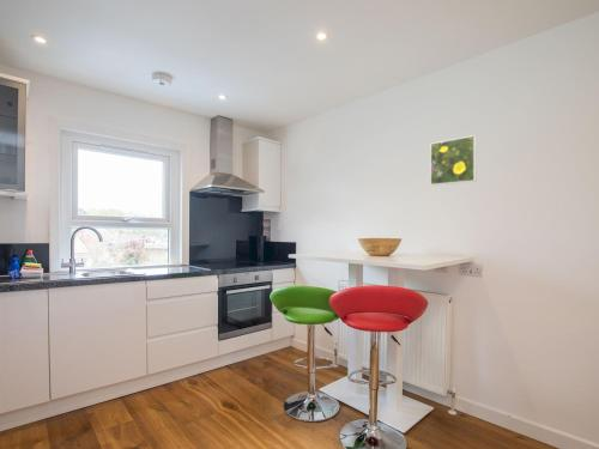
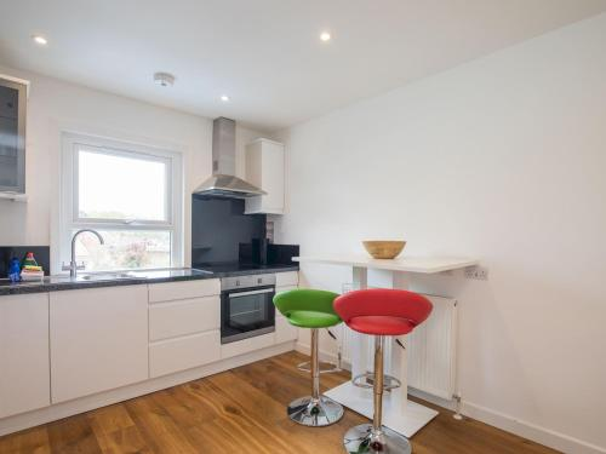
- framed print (452, 160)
